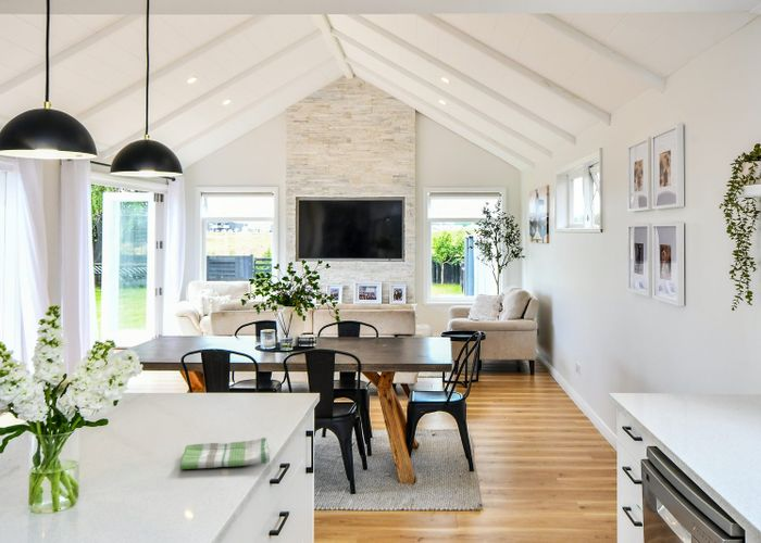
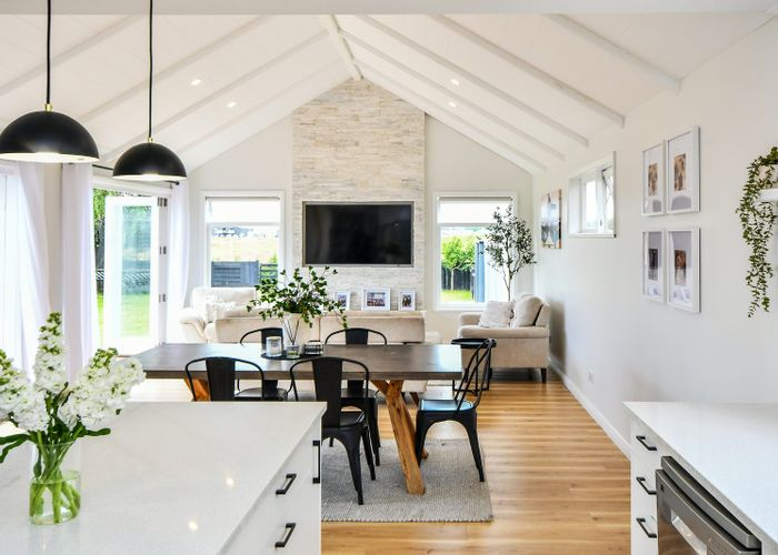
- dish towel (226, 452)
